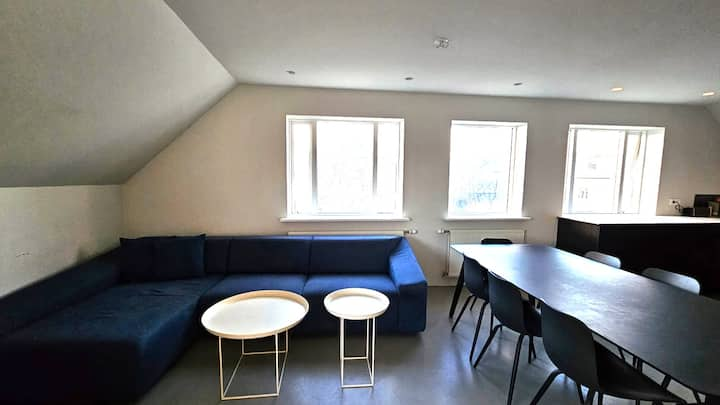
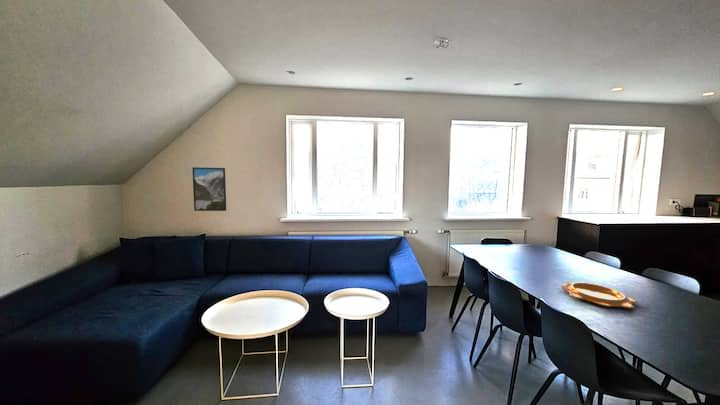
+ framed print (209, 189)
+ decorative bowl (595, 293)
